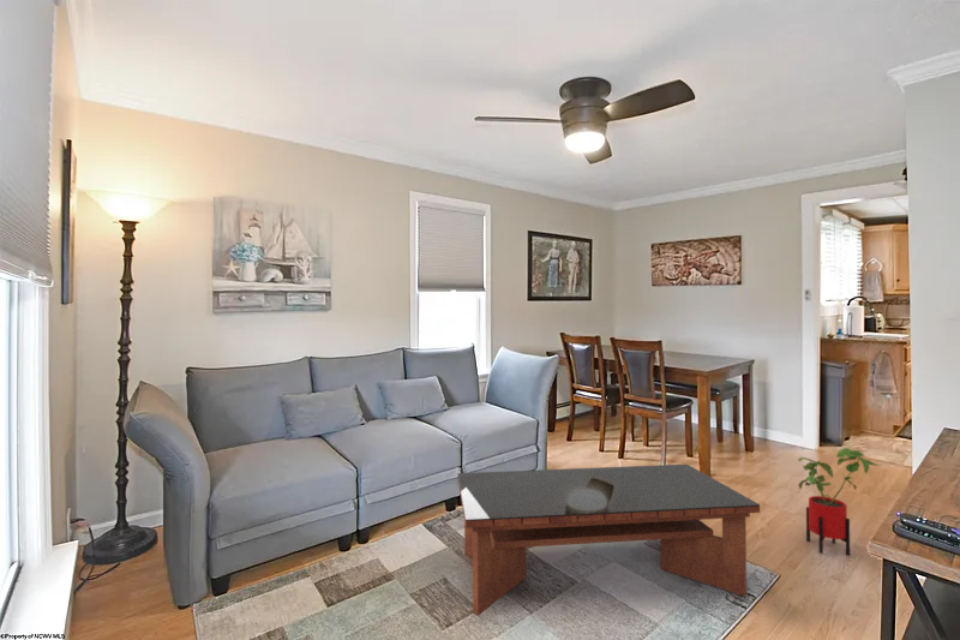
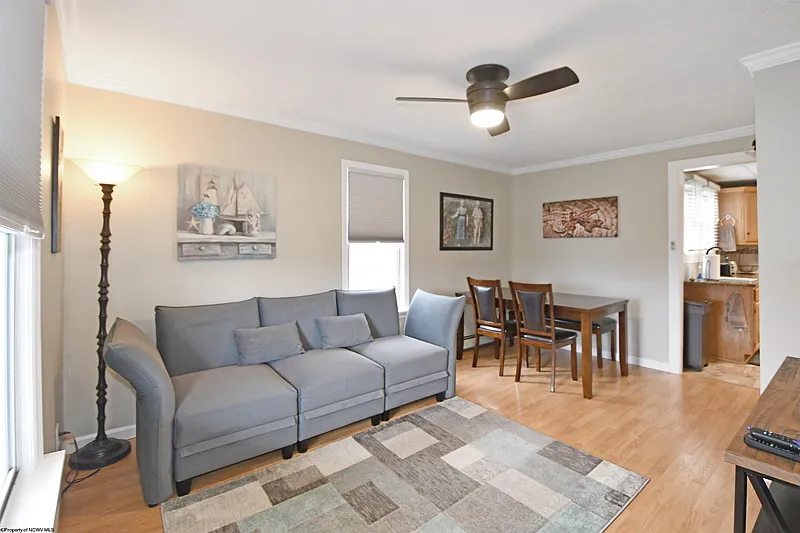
- coffee table (594, 530)
- house plant (829, 497)
